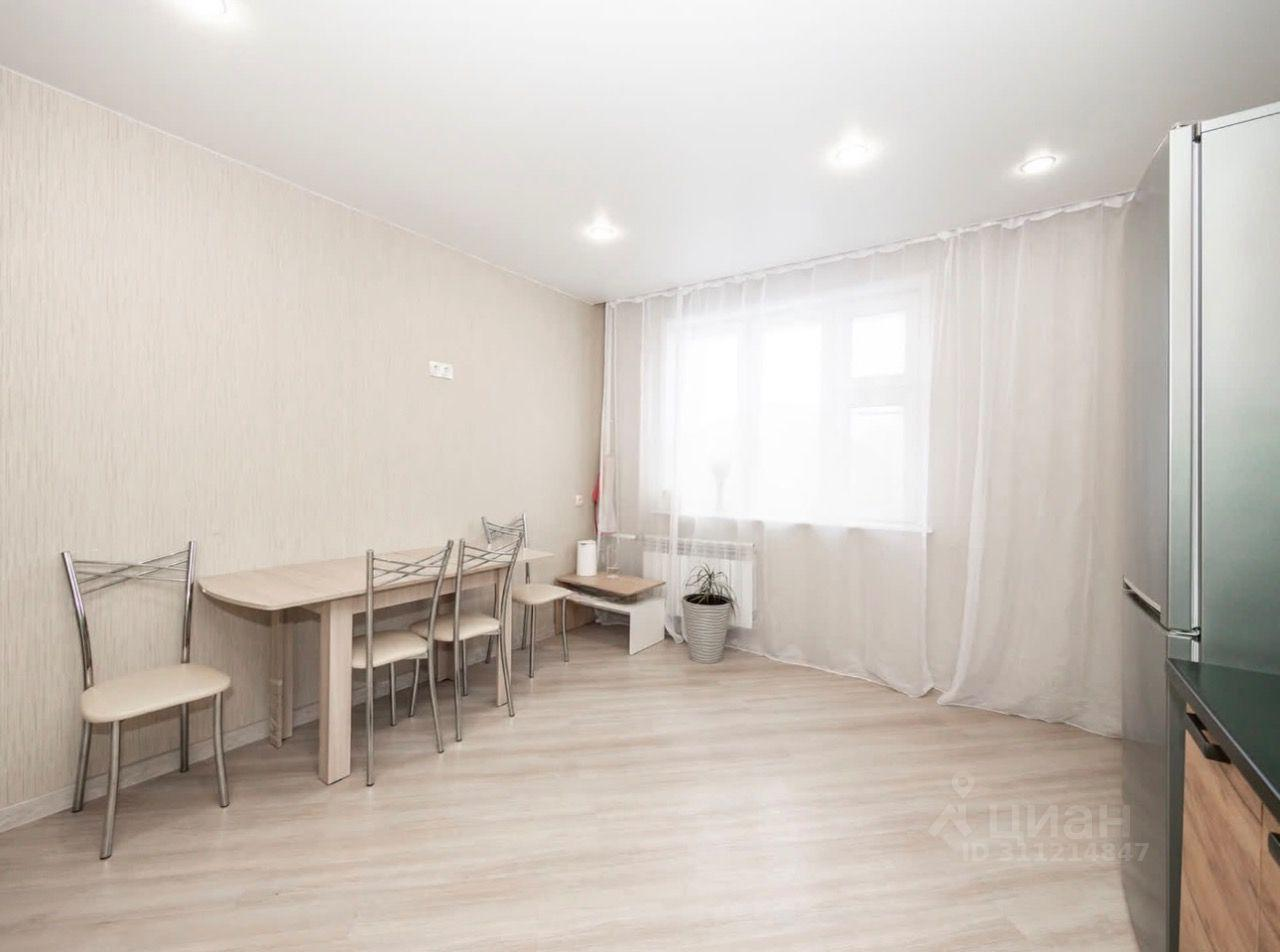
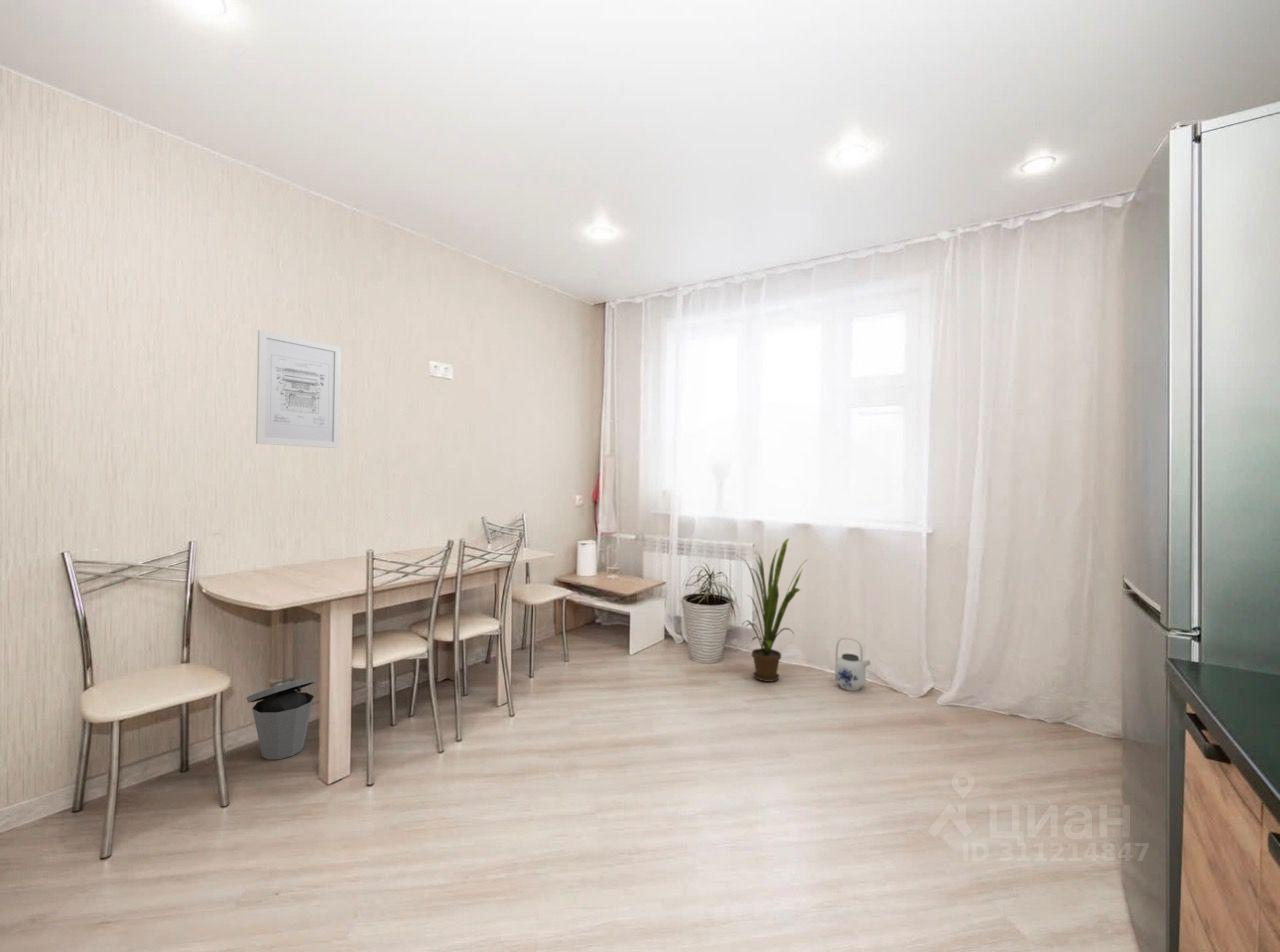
+ house plant (767, 608)
+ teapot (852, 663)
+ trash can (282, 712)
+ wall art (301, 392)
